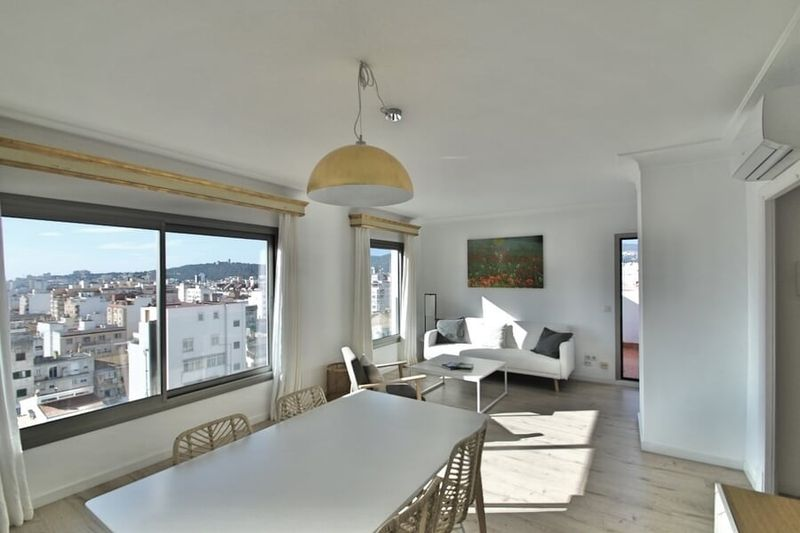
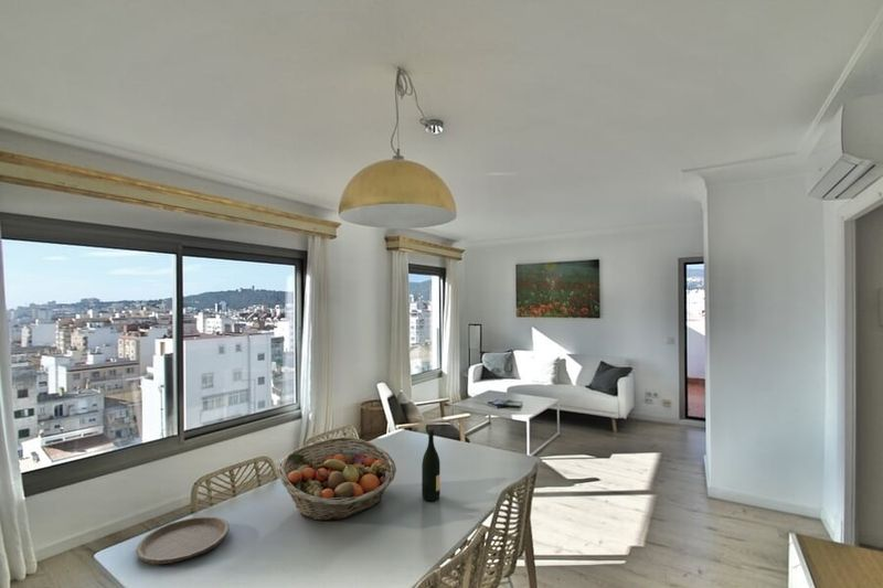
+ plate (184, 538)
+ fruit basket (339, 475)
+ wine bottle (430, 462)
